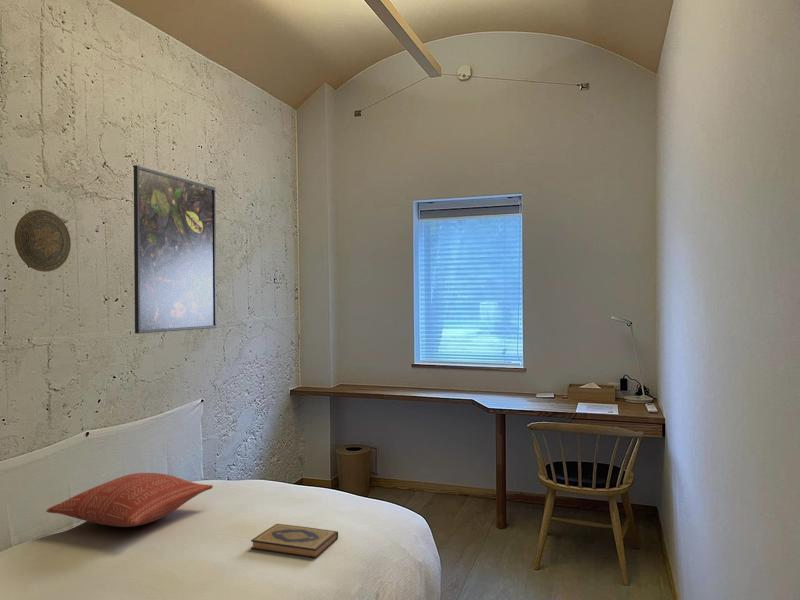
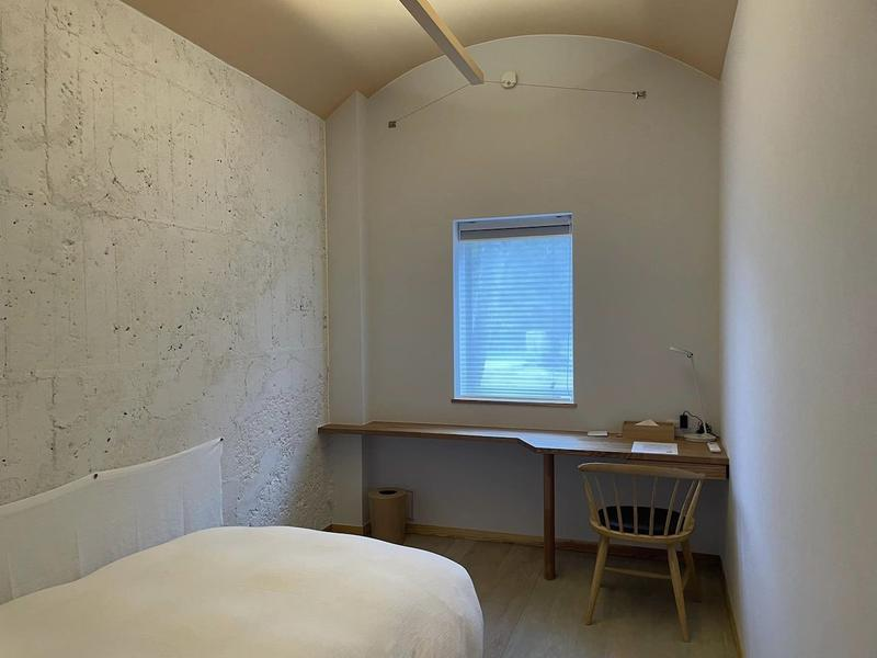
- hardback book (295, 539)
- decorative plate (45, 240)
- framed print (178, 253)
- pillow (133, 498)
